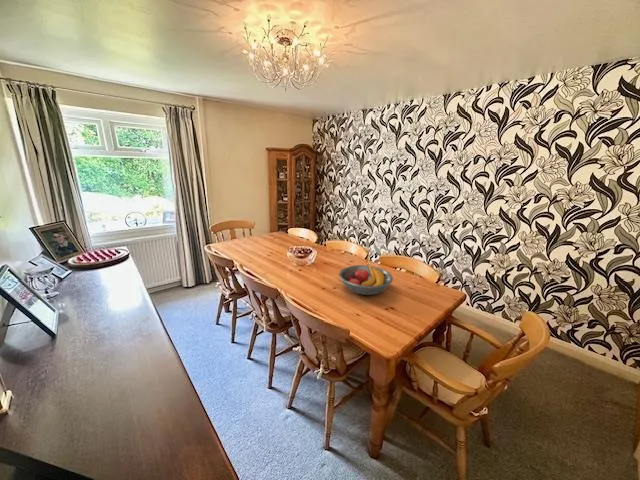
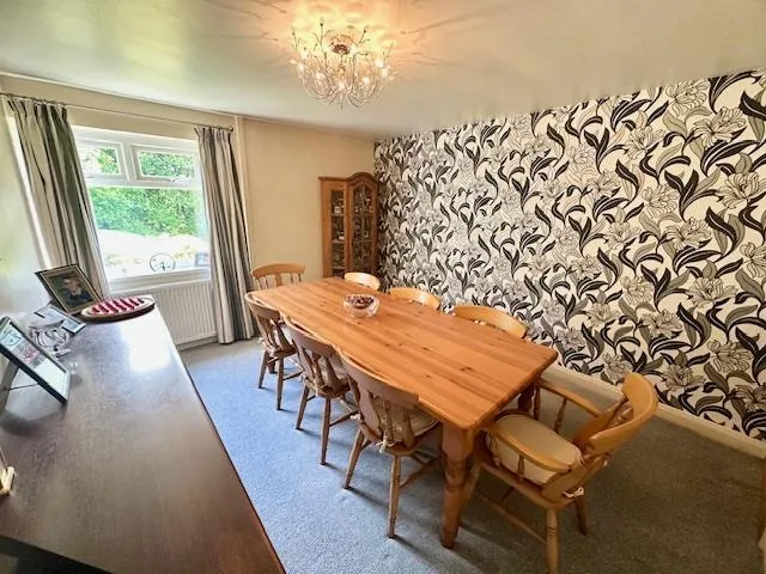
- fruit bowl (365, 280)
